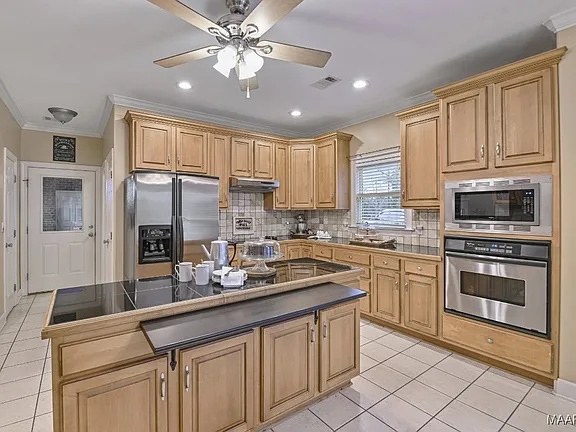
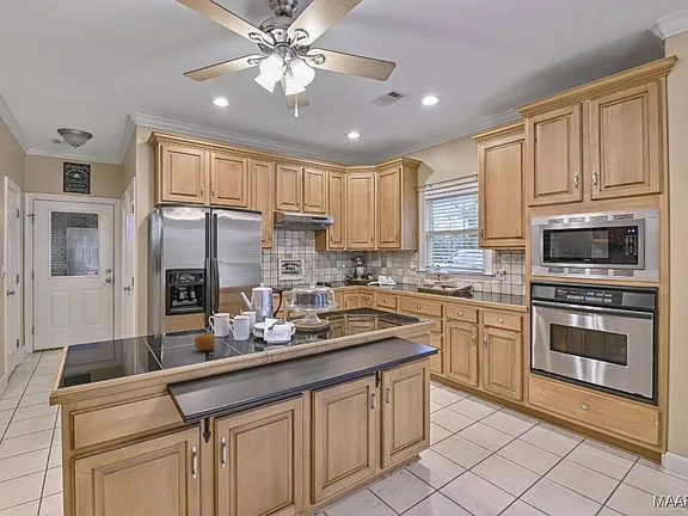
+ fruit (204, 339)
